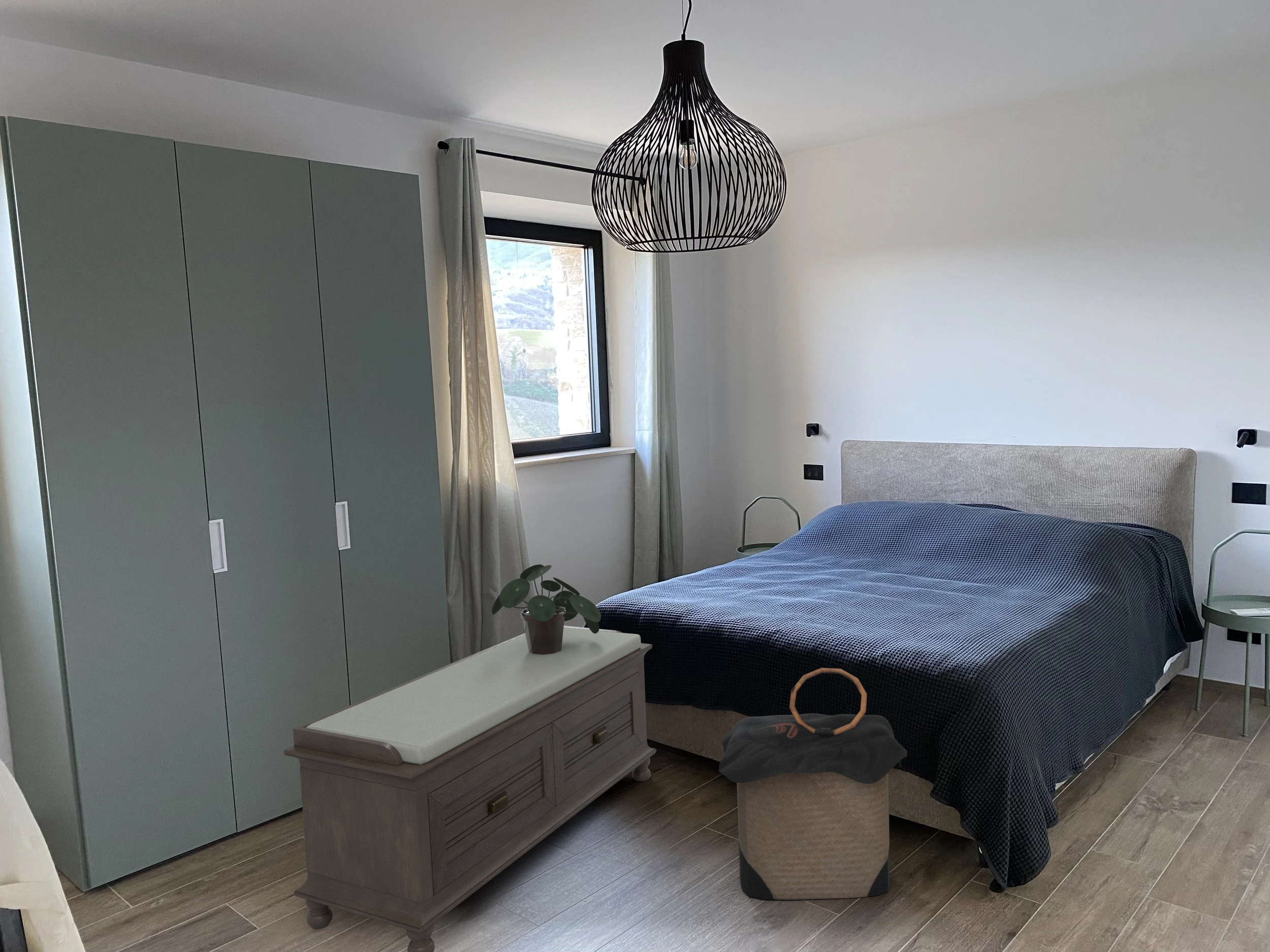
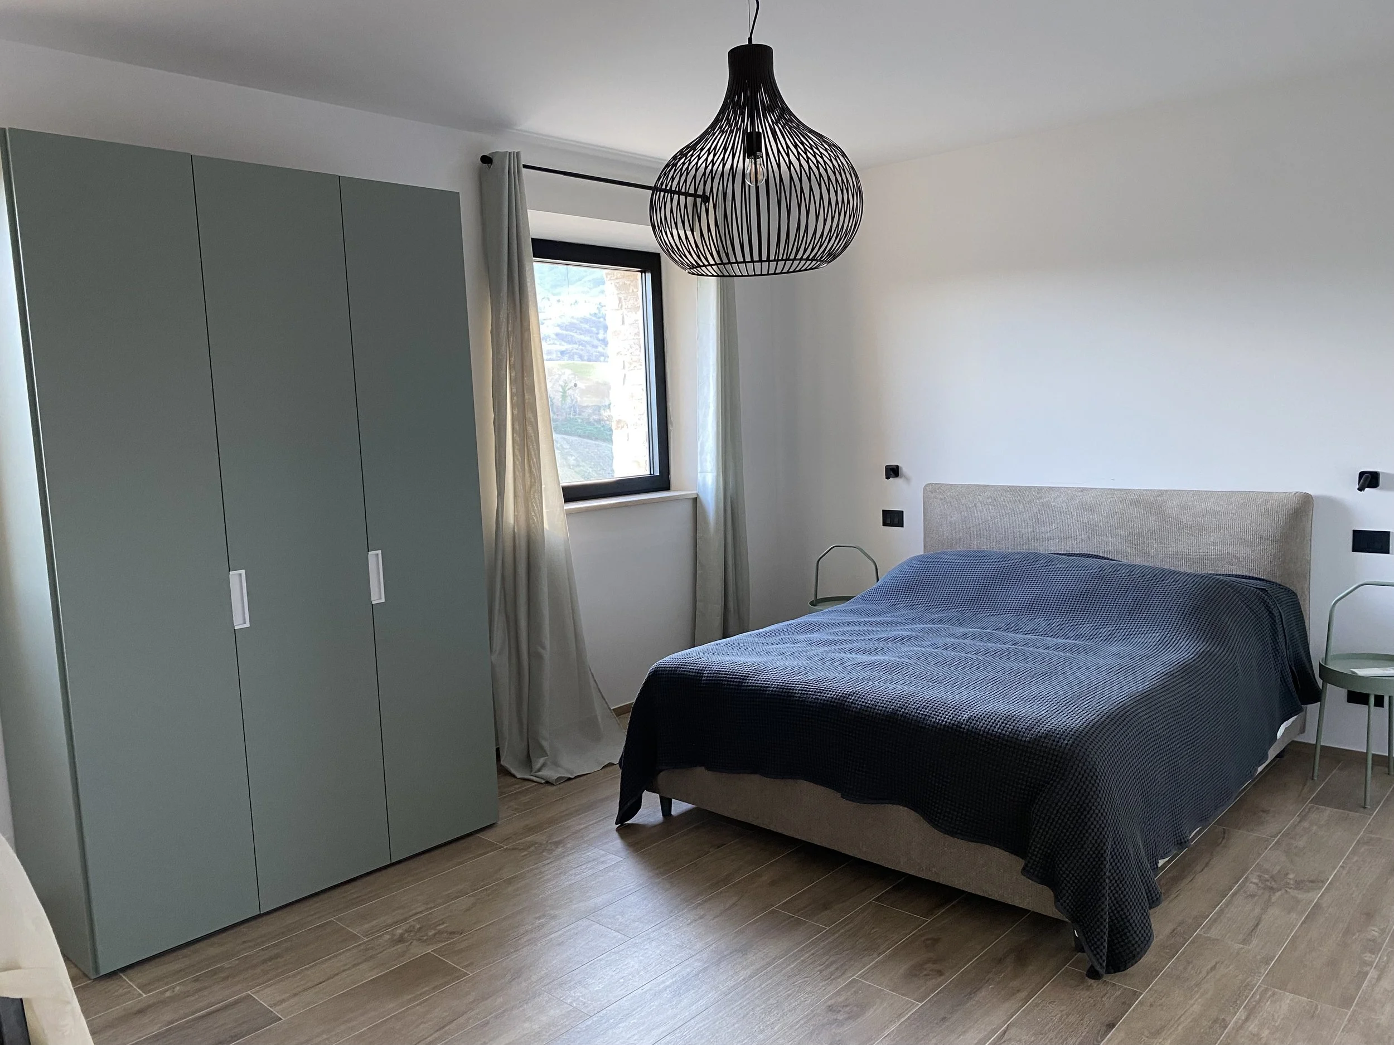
- potted plant (547, 607)
- laundry hamper (809, 781)
- bench (500, 758)
